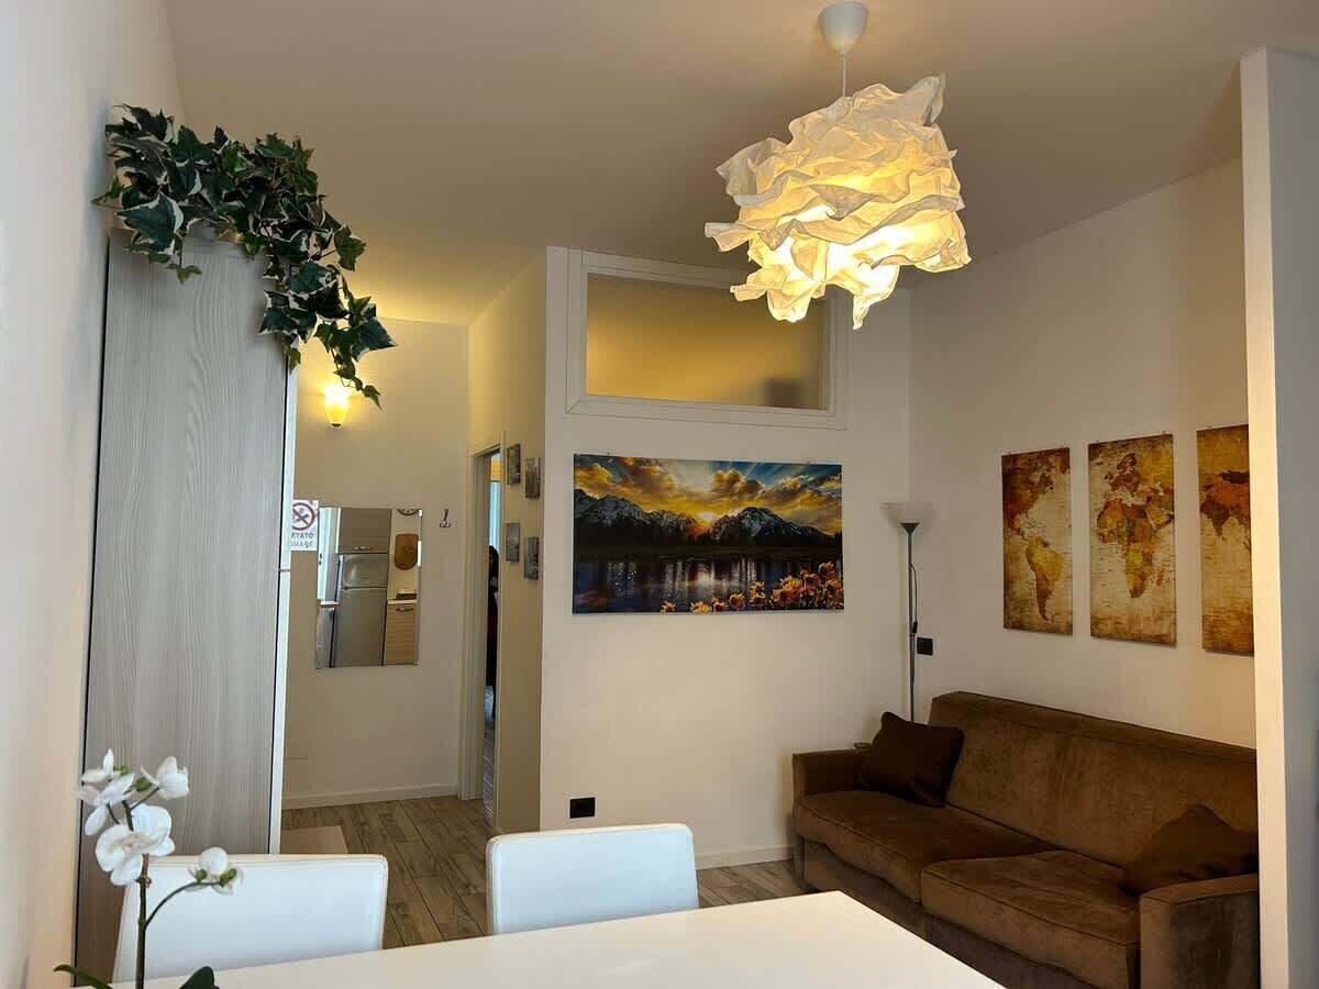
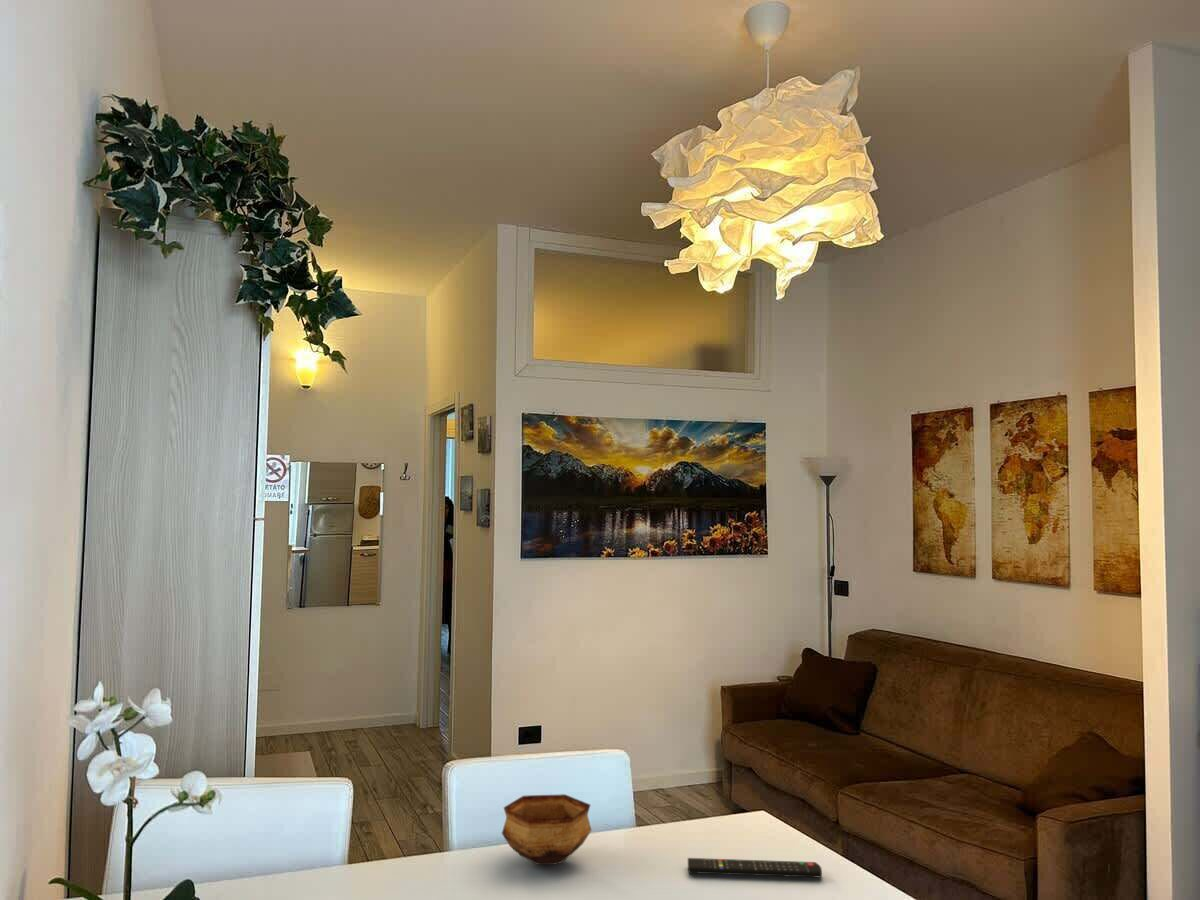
+ bowl (546, 833)
+ remote control (754, 869)
